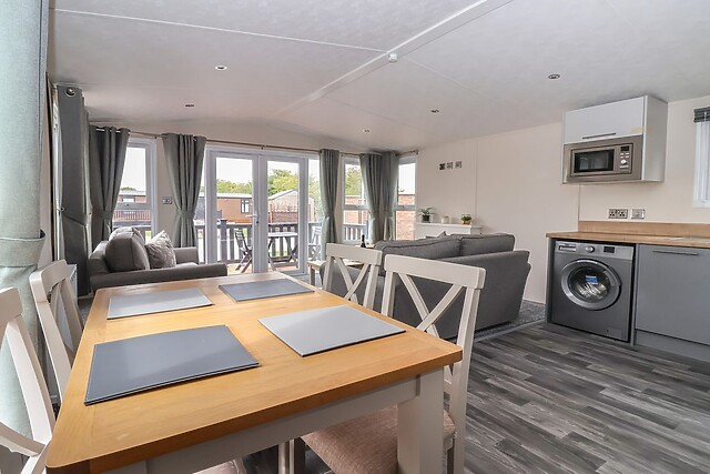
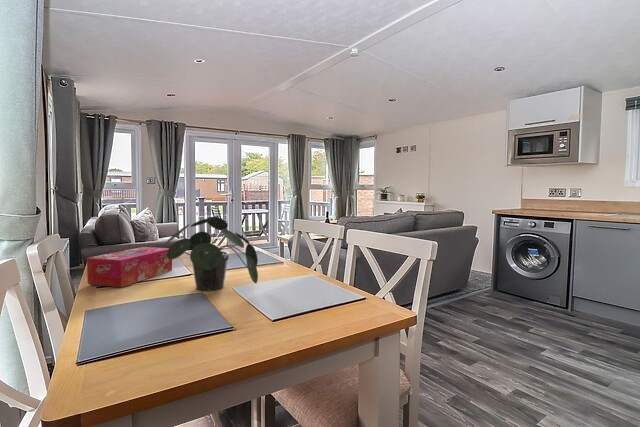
+ tissue box (133, 264)
+ potted plant (212, 252)
